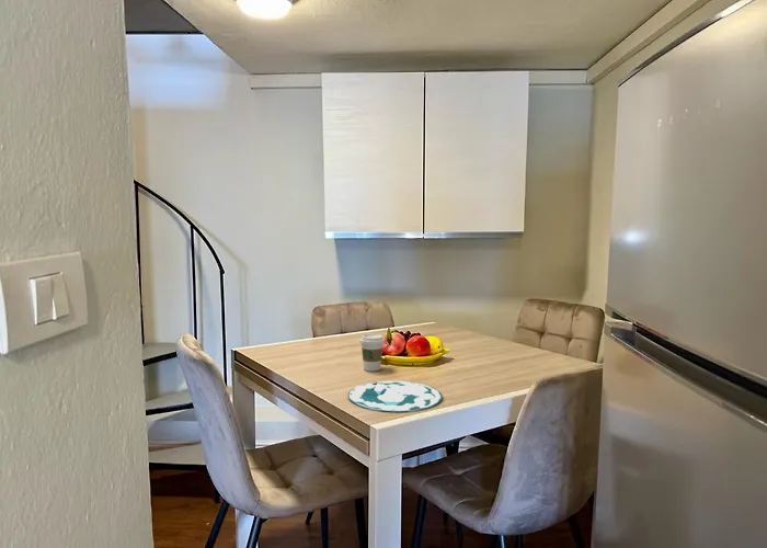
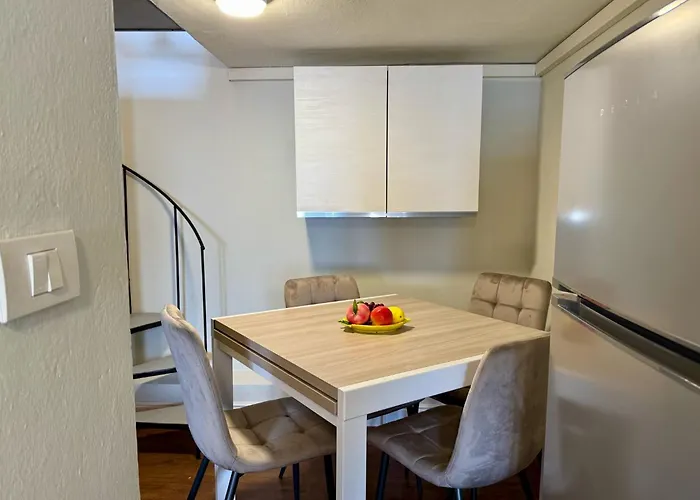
- plate (394, 390)
- coffee cup (371, 352)
